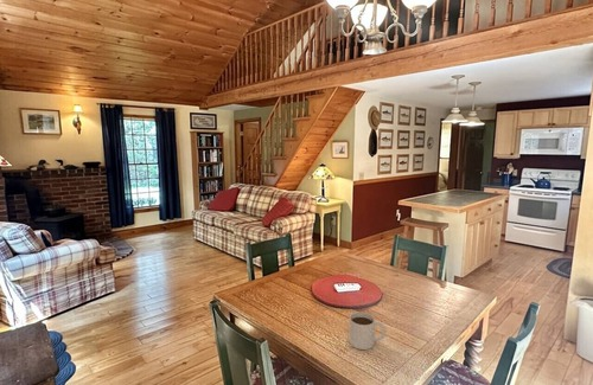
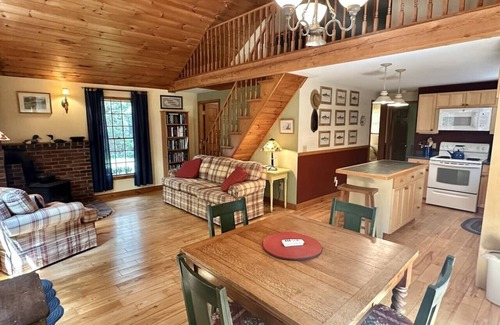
- mug (366, 331)
